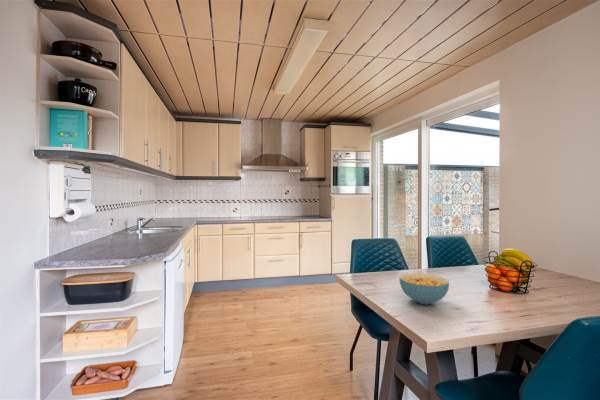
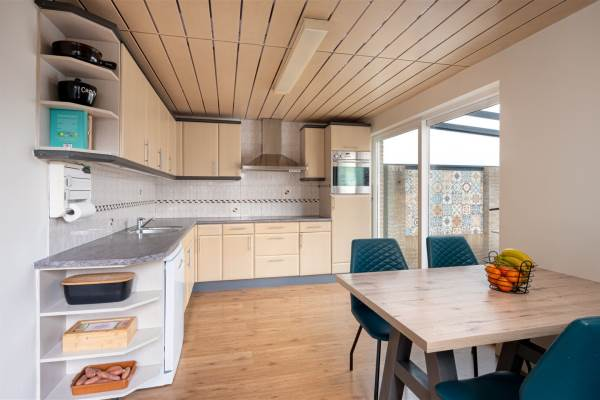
- cereal bowl (423, 290)
